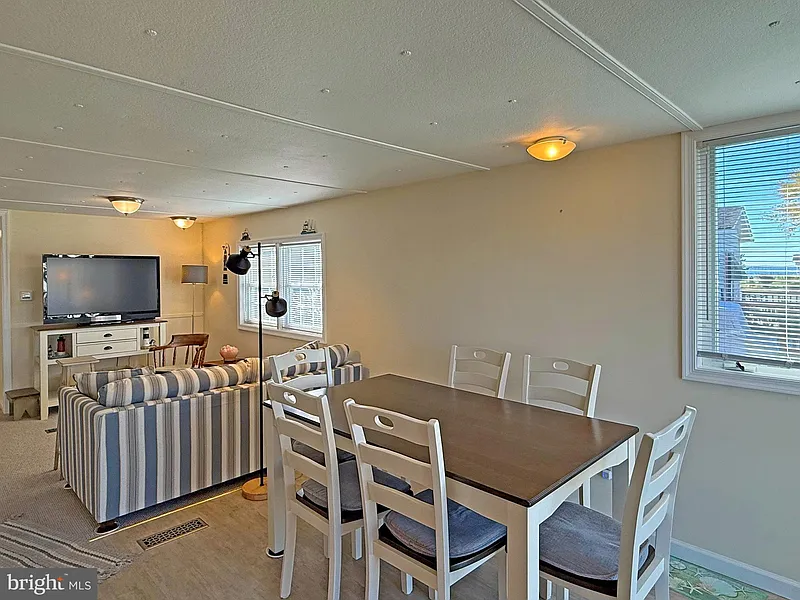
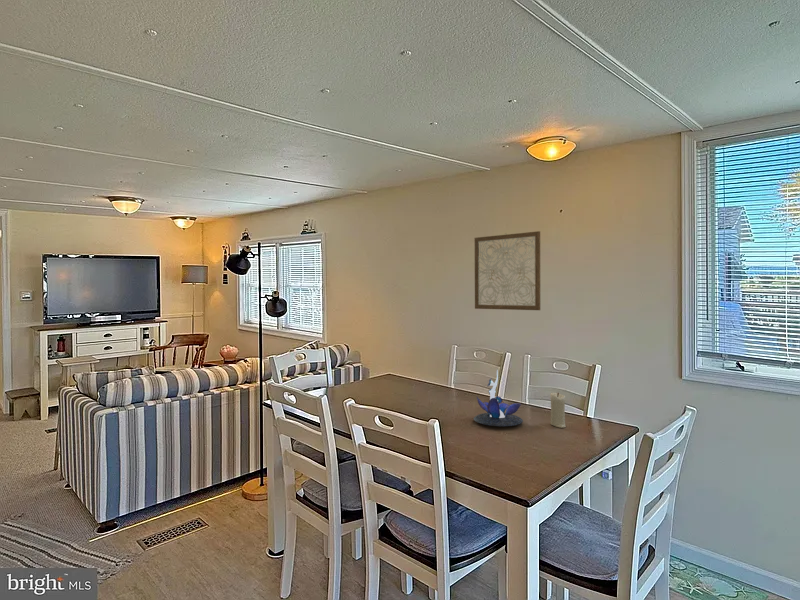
+ plant (498, 396)
+ wall art (508, 269)
+ candle (558, 408)
